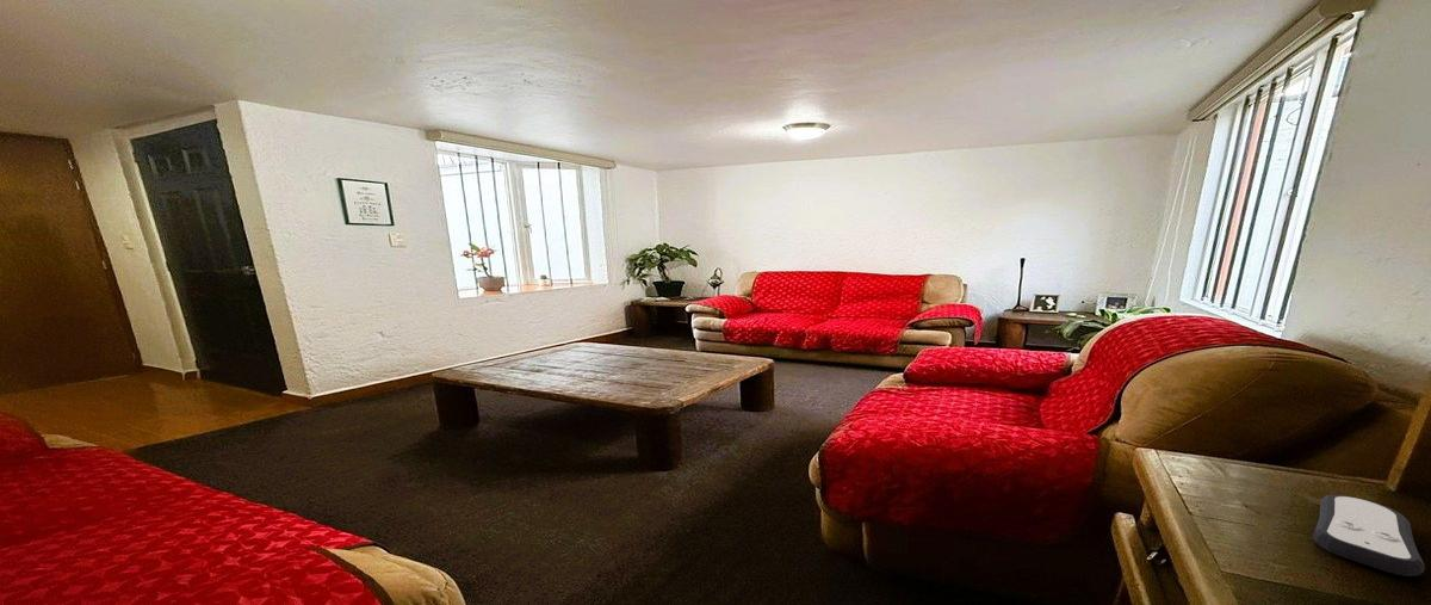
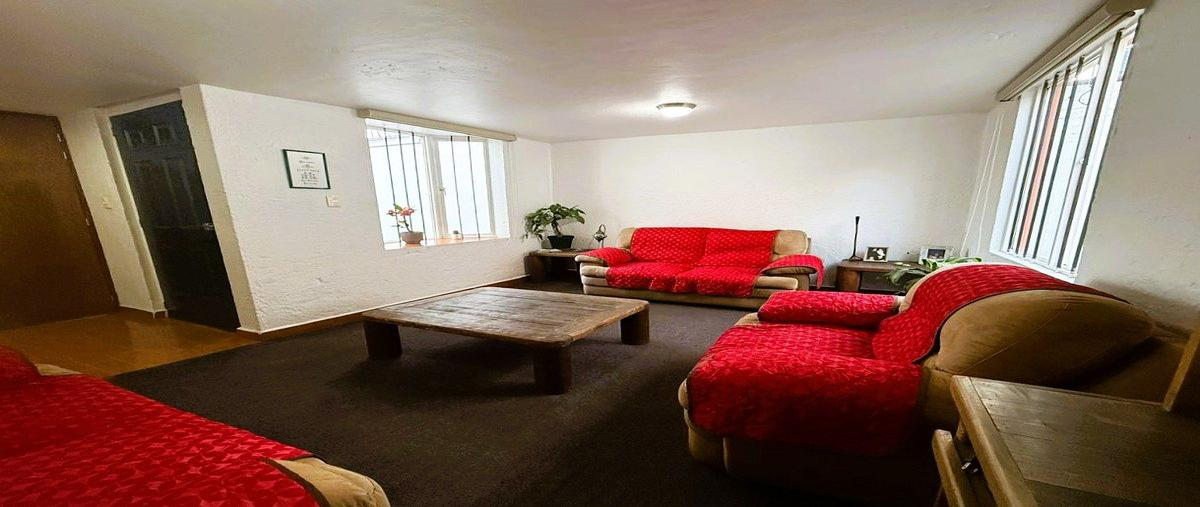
- remote control (1364, 529)
